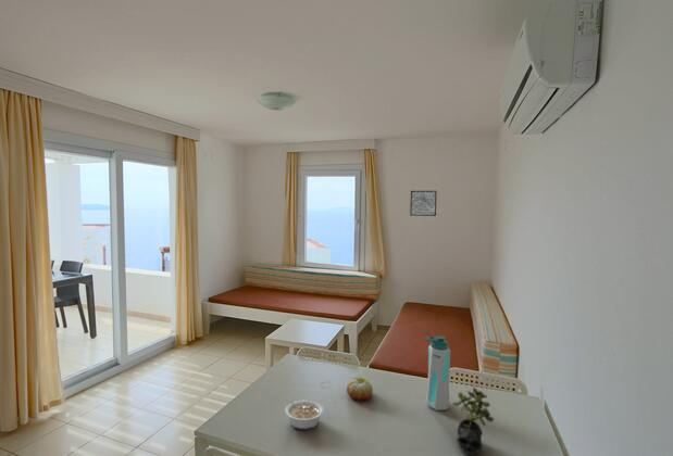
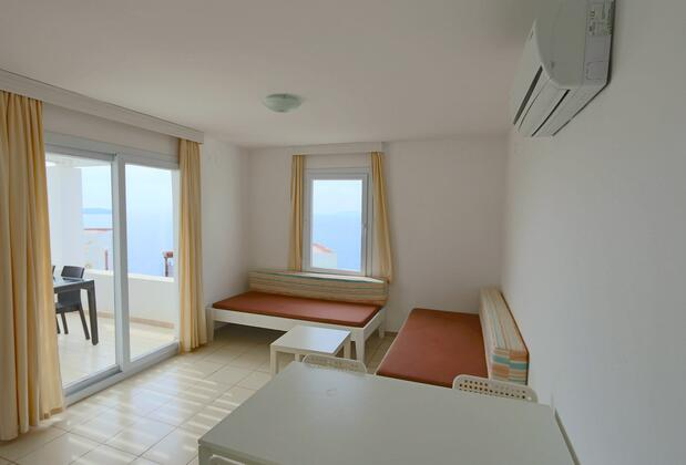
- succulent plant (471, 420)
- water bottle (437, 370)
- legume (302, 414)
- wall art (423, 203)
- fruit (359, 388)
